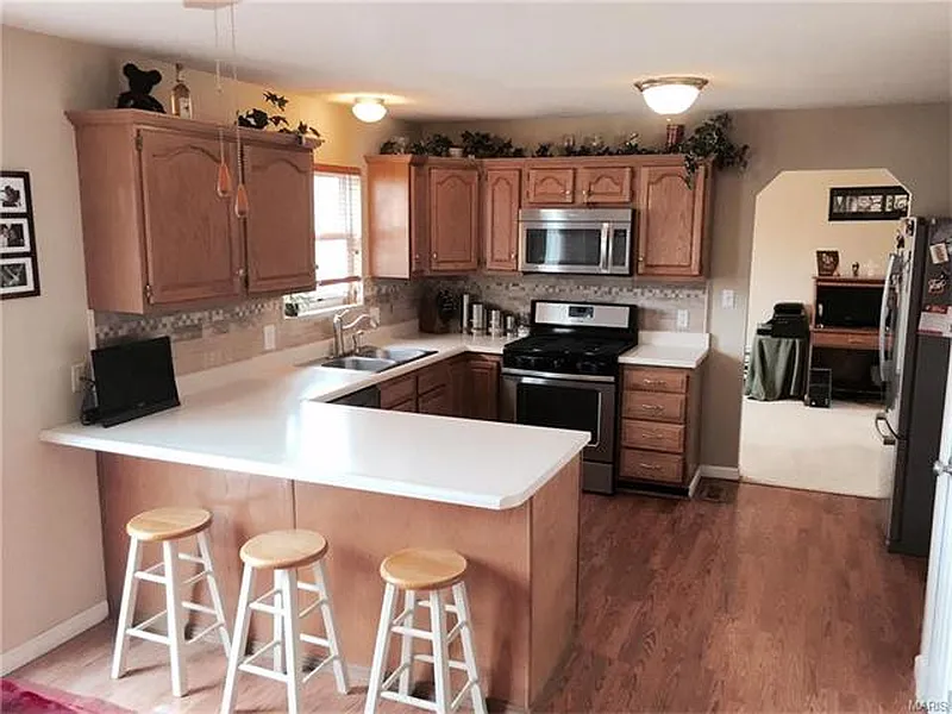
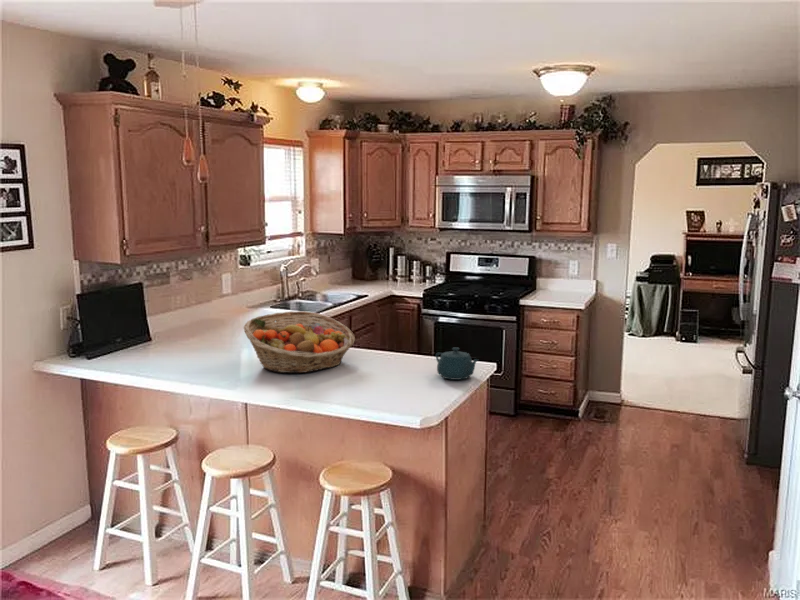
+ fruit basket (300, 340)
+ teapot (456, 362)
